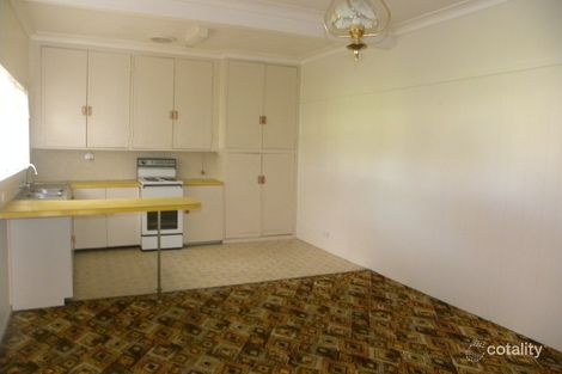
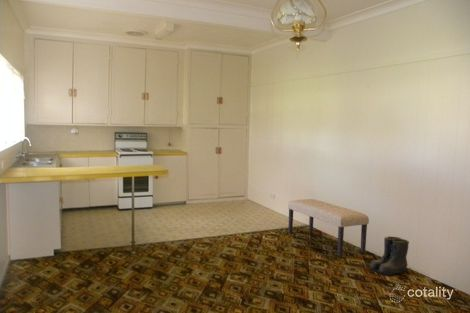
+ boots (389, 254)
+ bench (325, 221)
